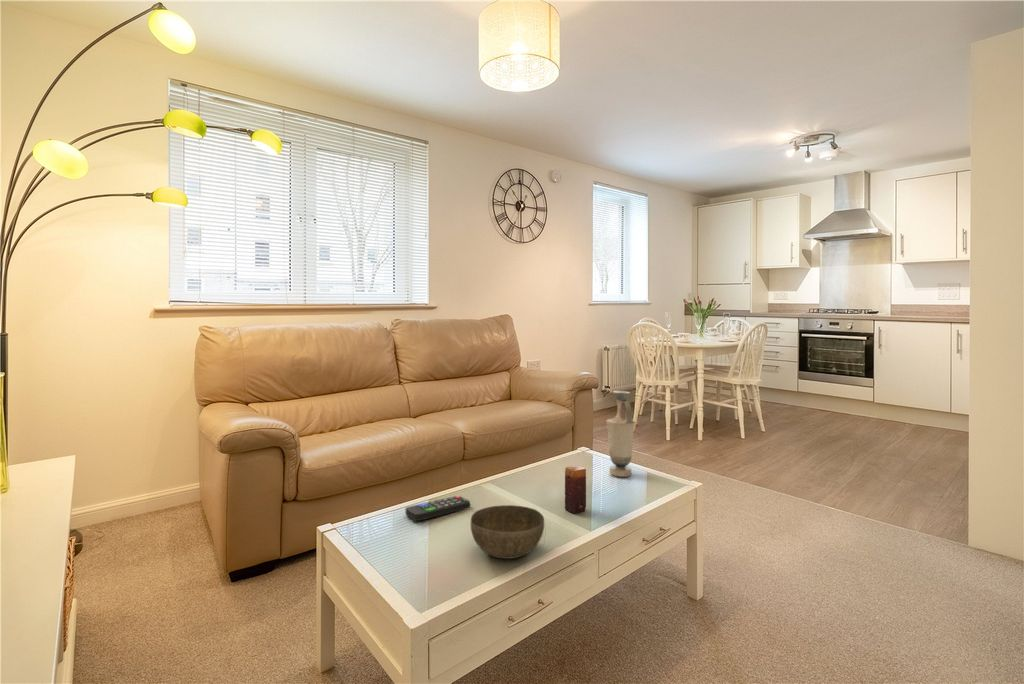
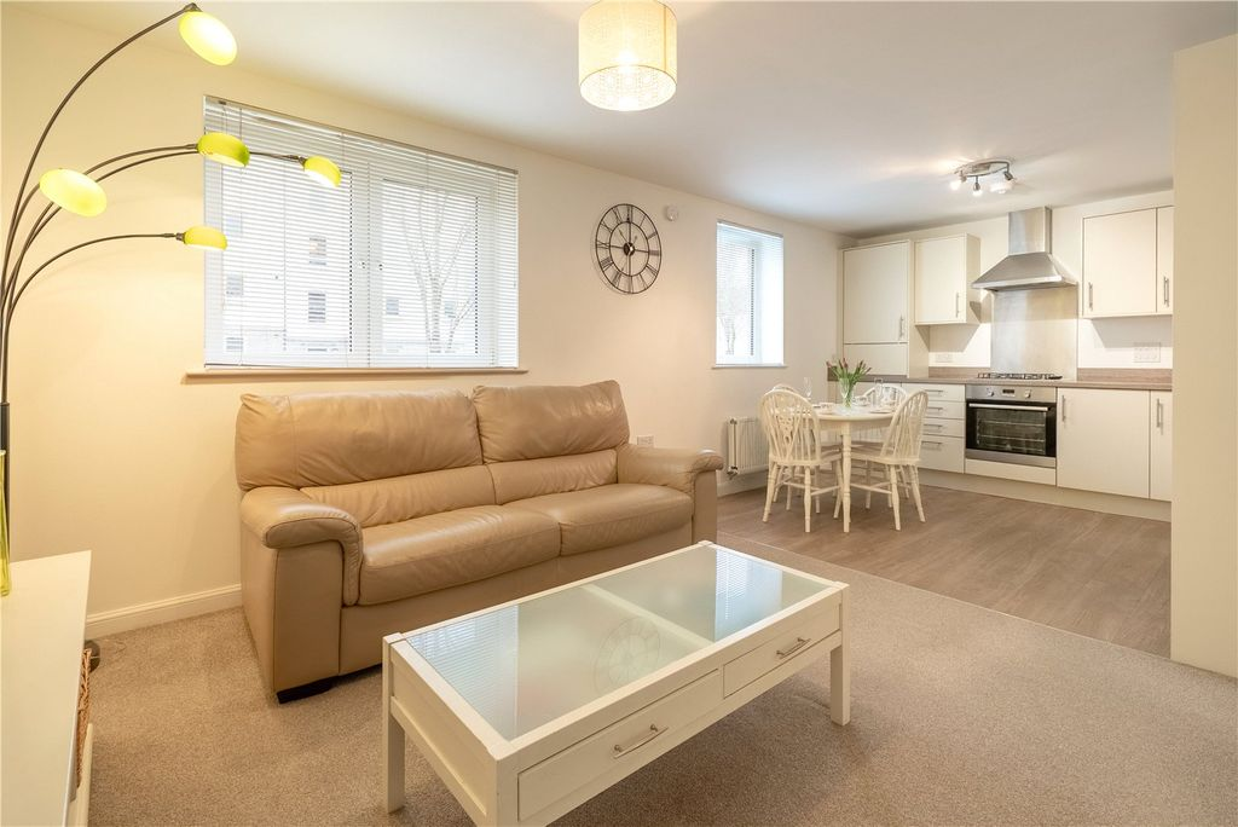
- bowl (507, 534)
- remote control (438, 507)
- candle (575, 488)
- vase (620, 433)
